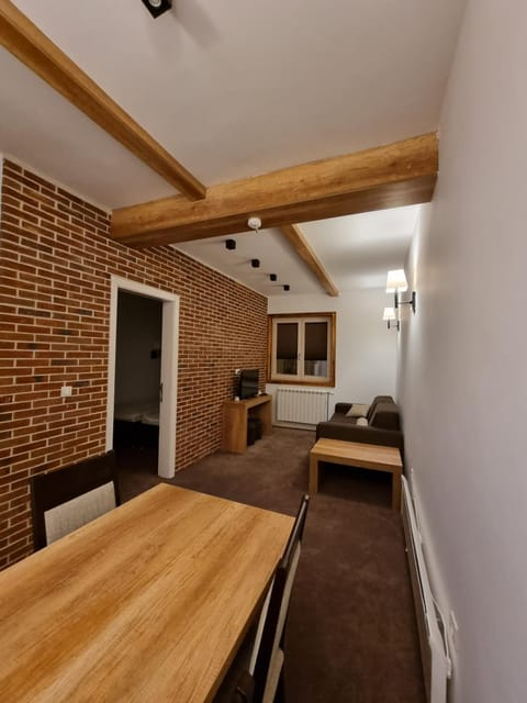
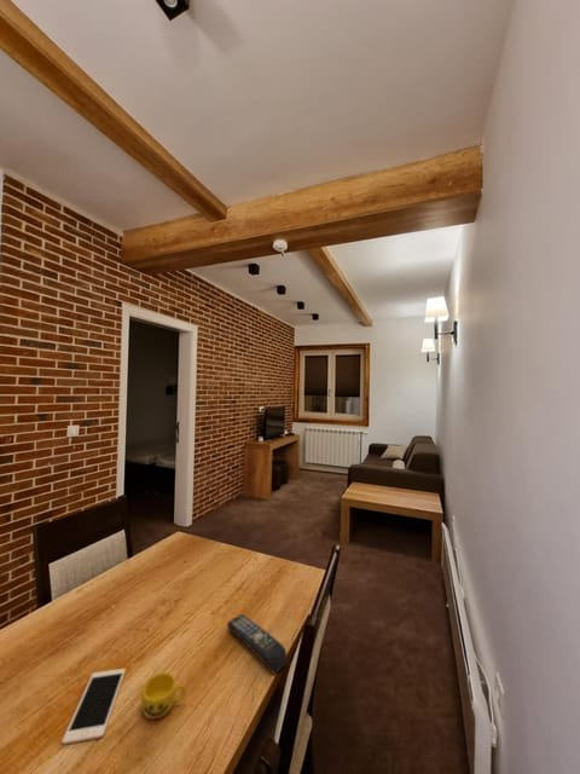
+ cell phone (97, 701)
+ remote control (255, 639)
+ cup (163, 694)
